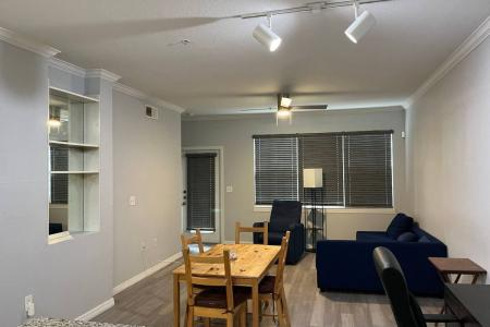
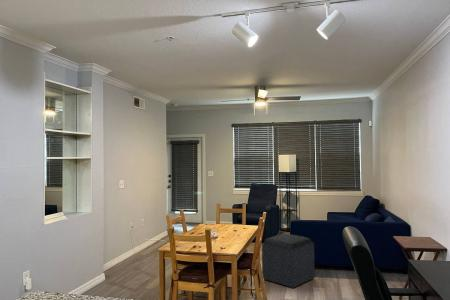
+ ottoman (288, 258)
